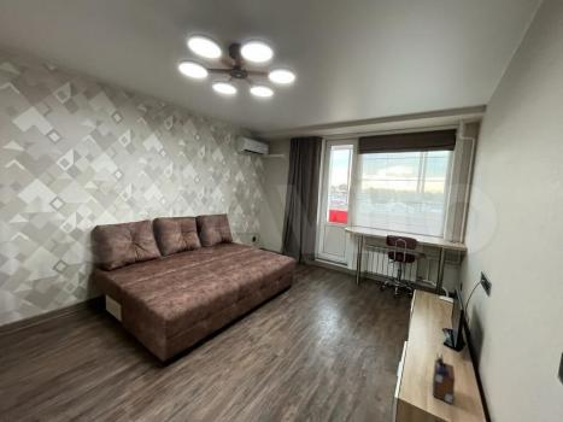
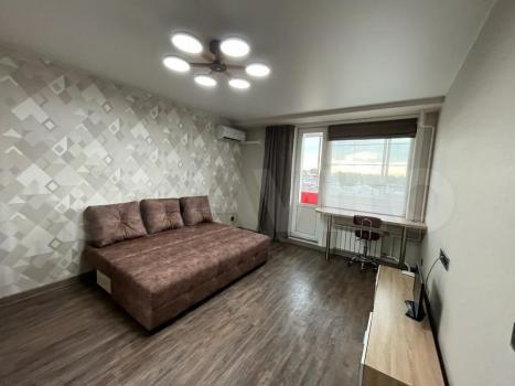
- desk organizer (444, 375)
